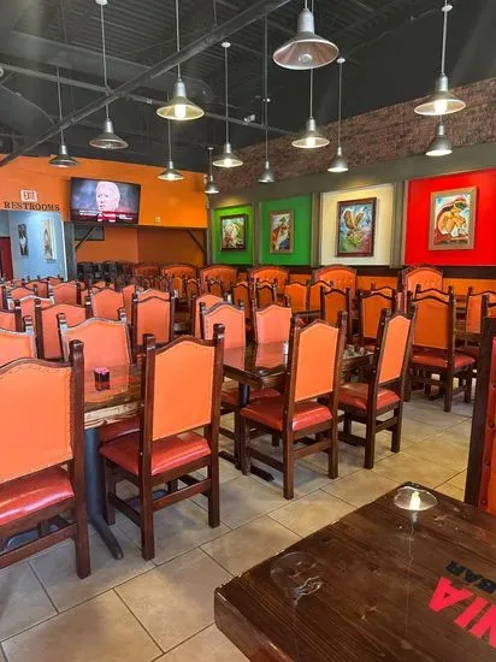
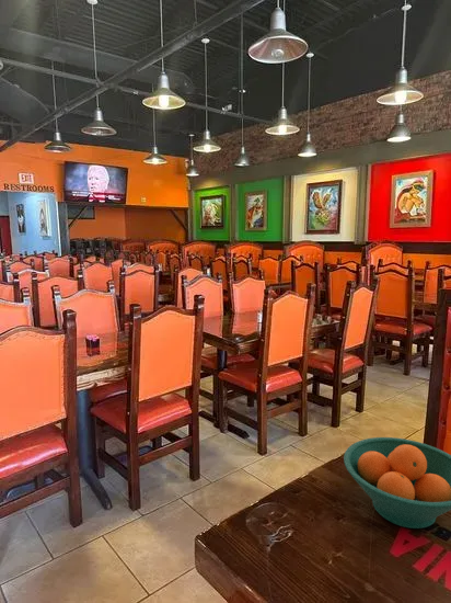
+ fruit bowl (405, 478)
